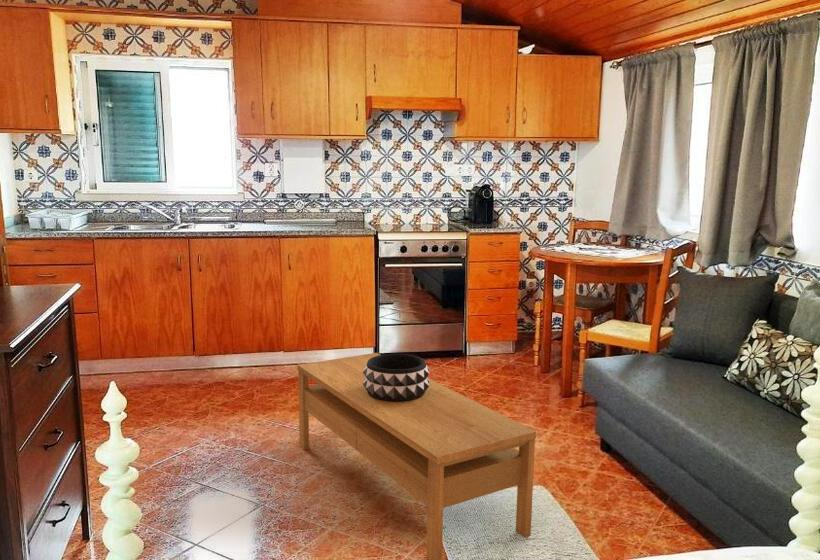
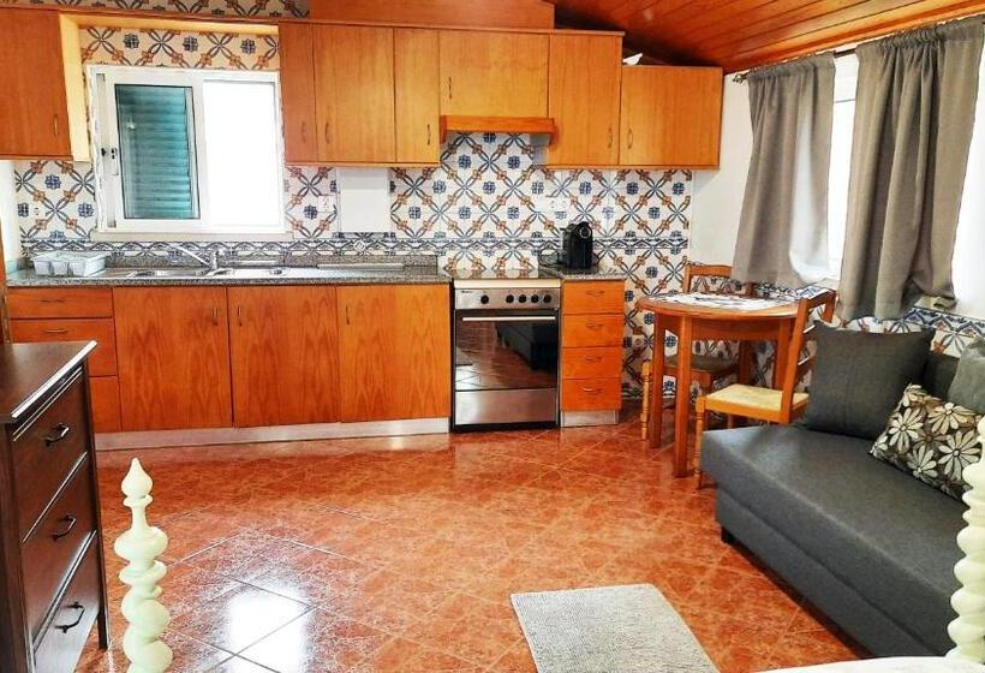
- decorative bowl (396, 376)
- coffee table (399, 439)
